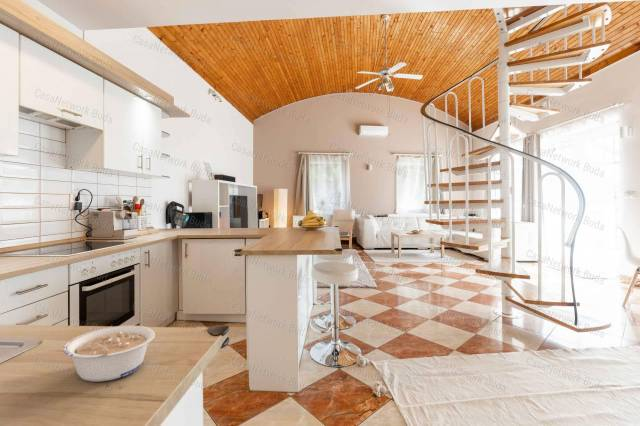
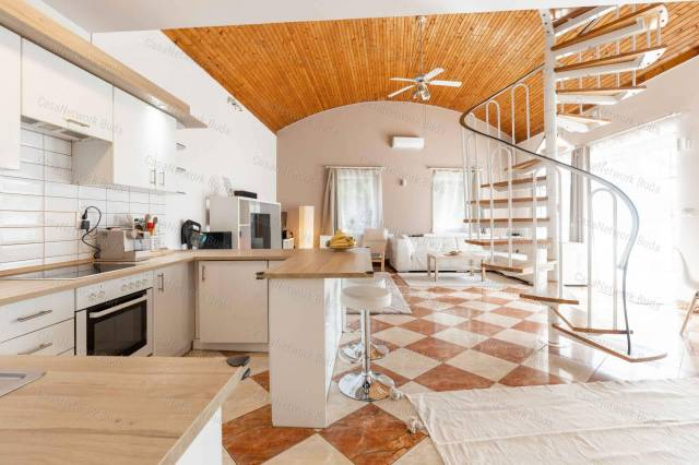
- legume (113, 351)
